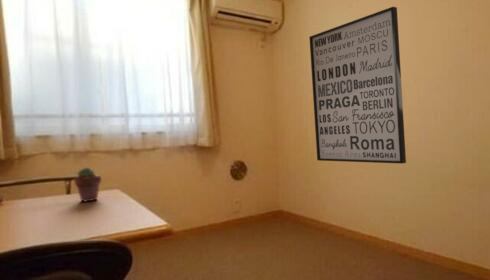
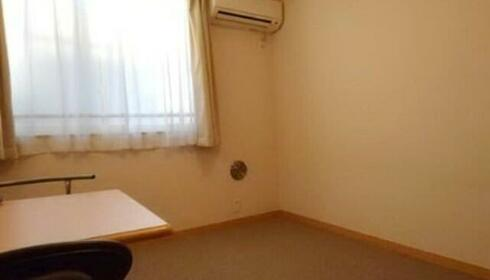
- wall art (352, 92)
- potted succulent (88, 183)
